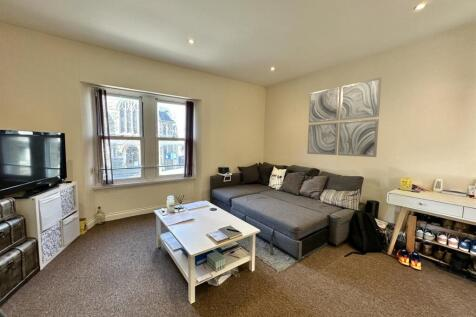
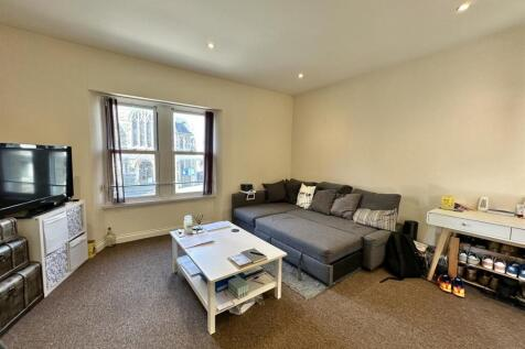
- wall art (339, 122)
